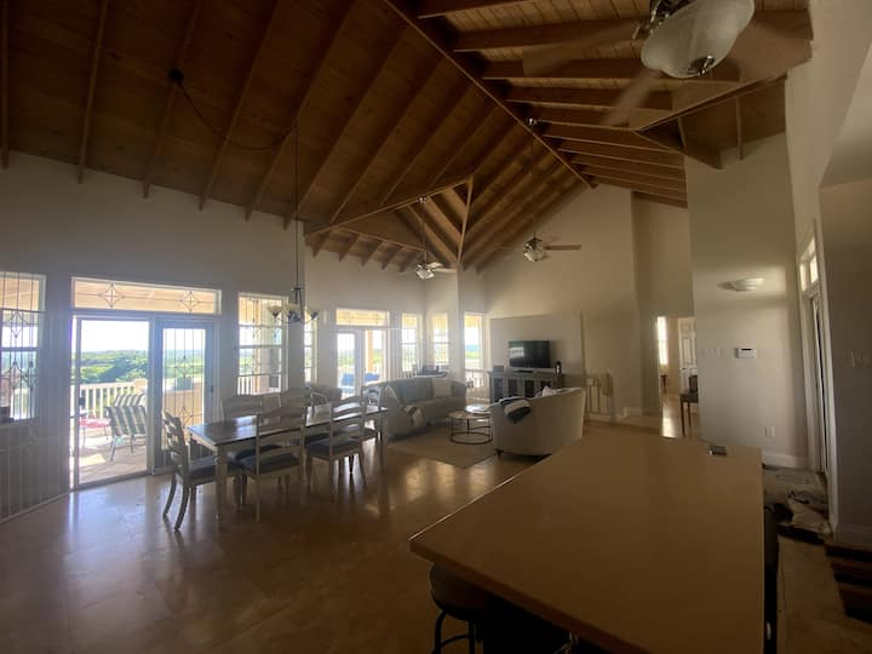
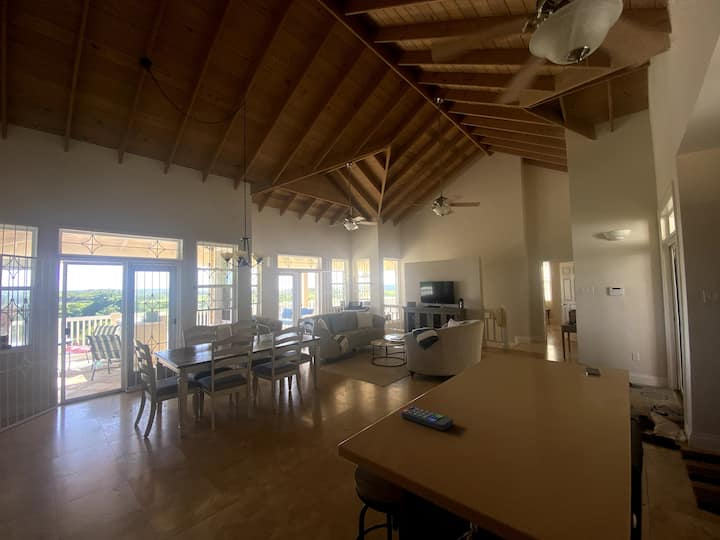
+ remote control (426, 417)
